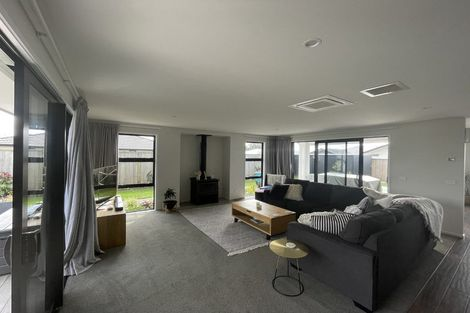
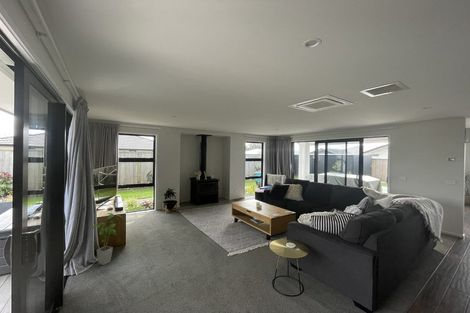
+ house plant (108, 237)
